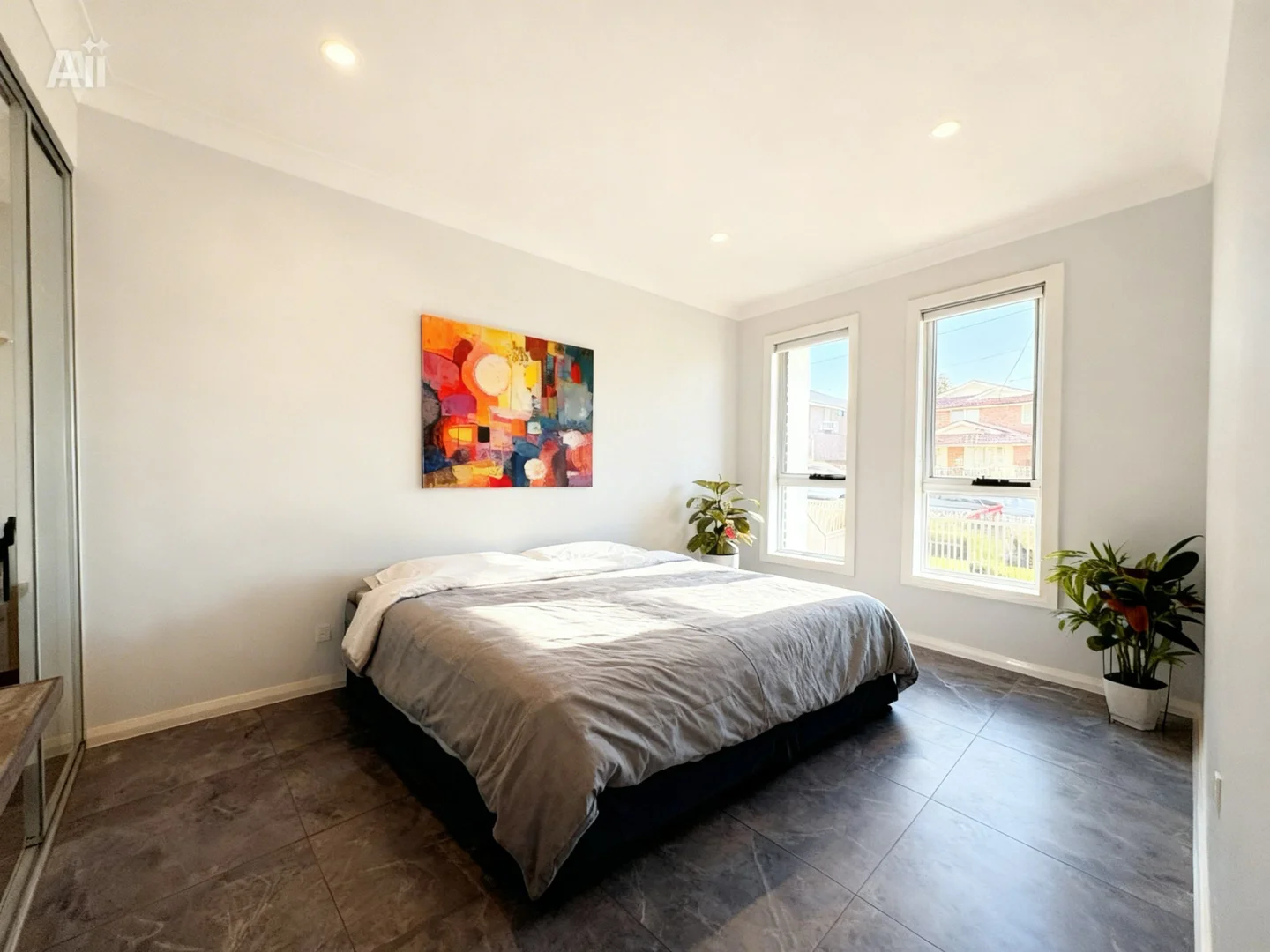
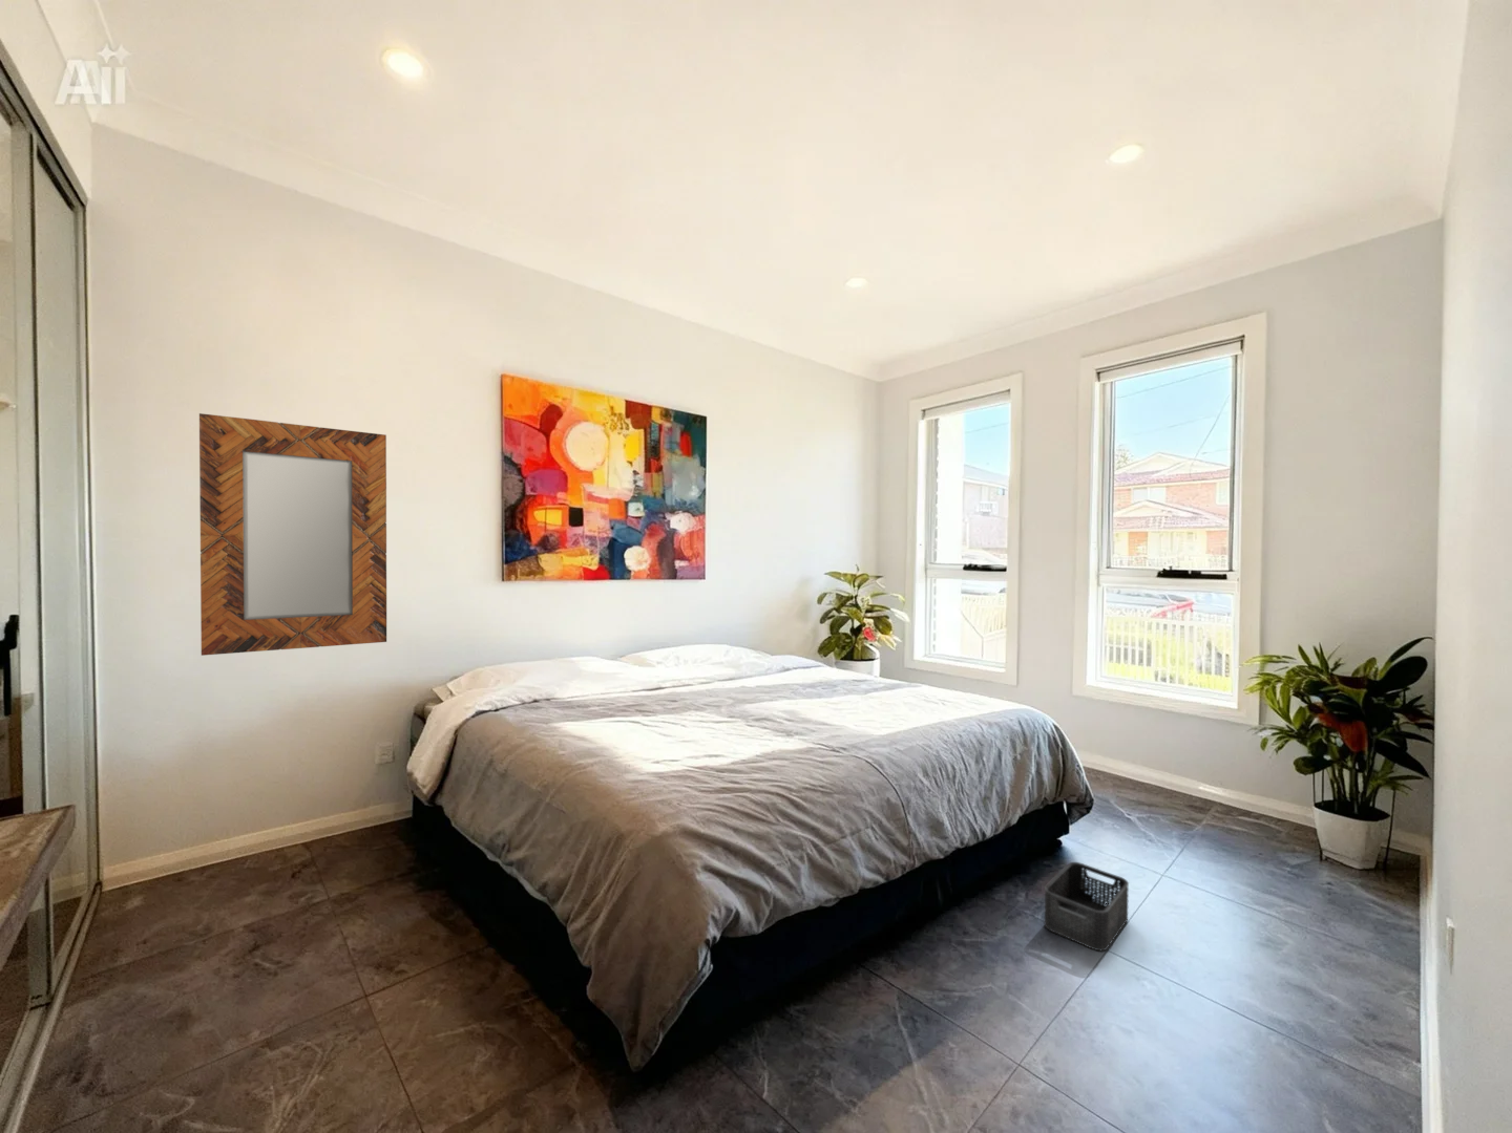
+ storage bin (1086, 903)
+ home mirror (300, 536)
